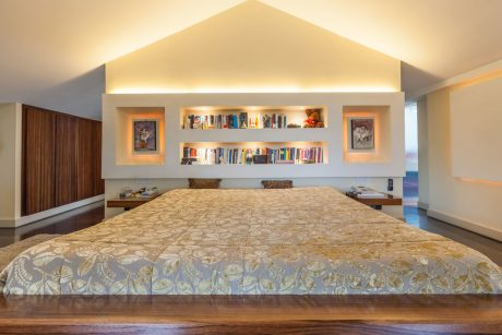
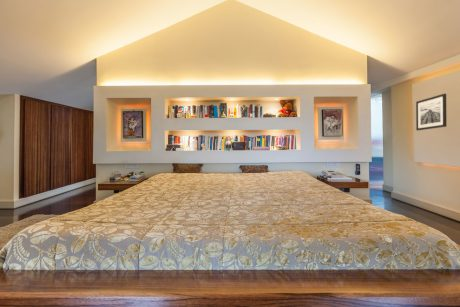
+ wall art (430, 113)
